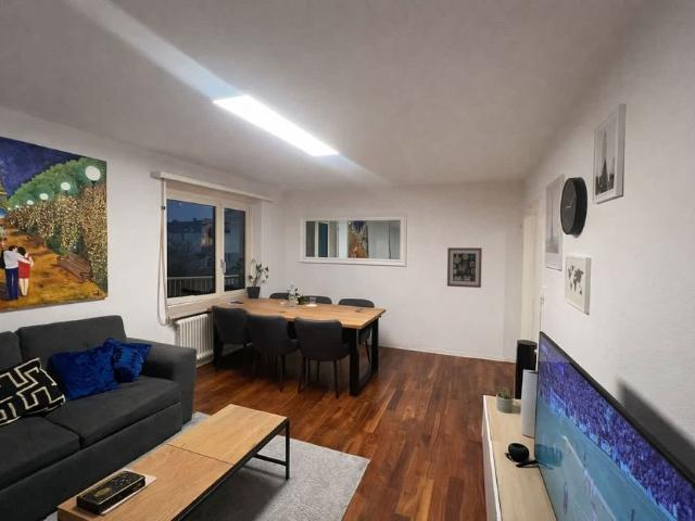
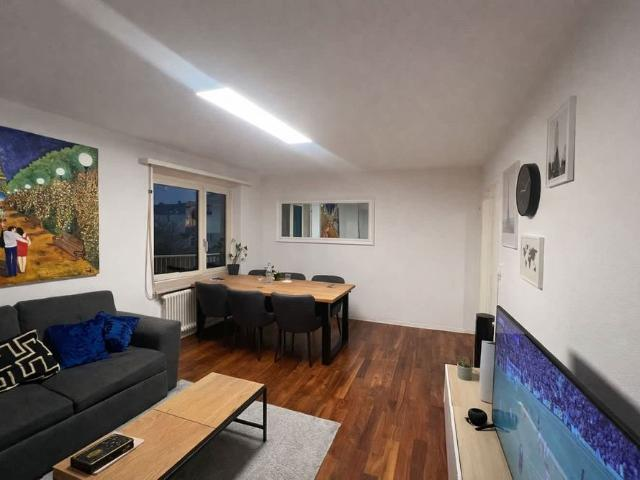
- wall art (464, 267)
